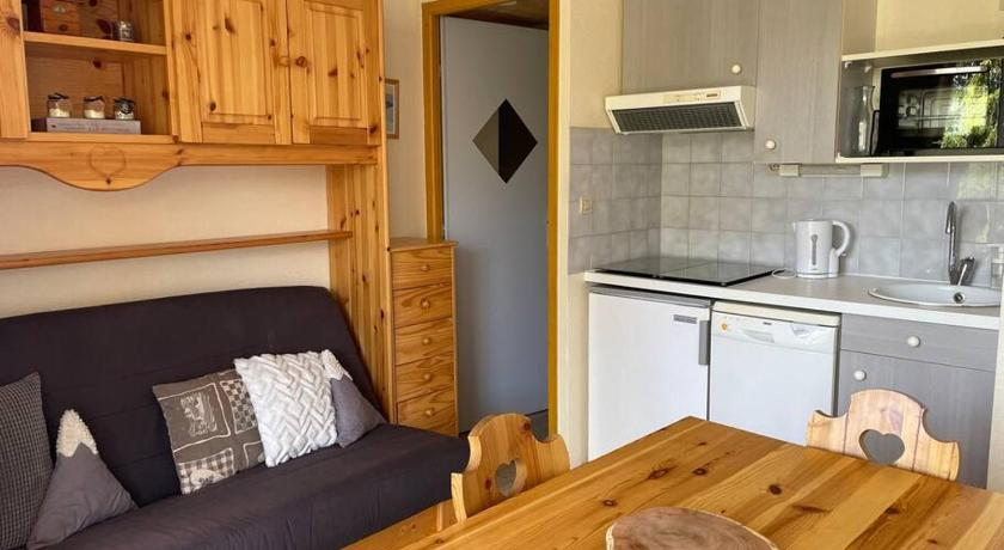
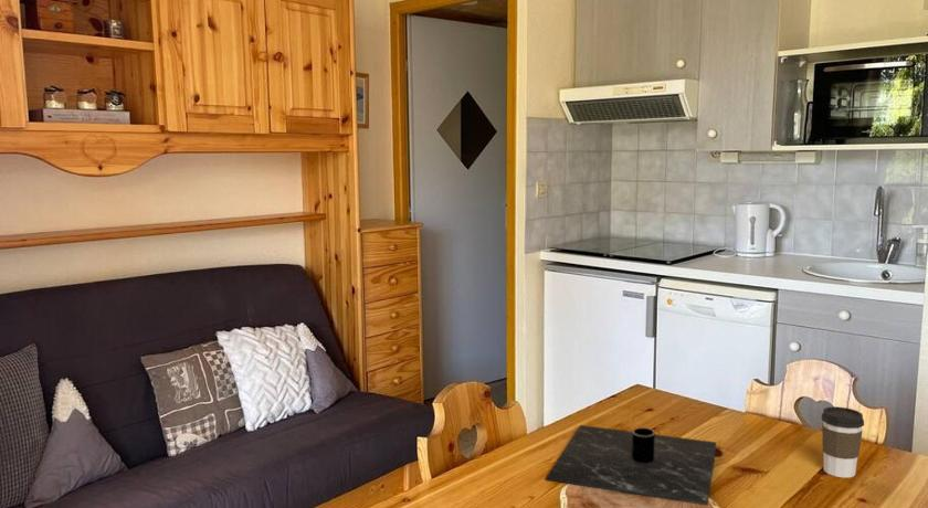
+ coffee cup (841, 442)
+ placemat (635, 446)
